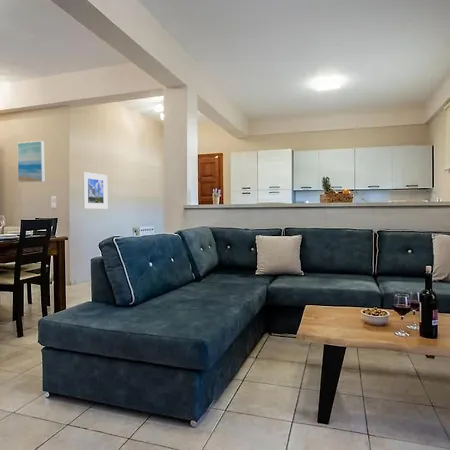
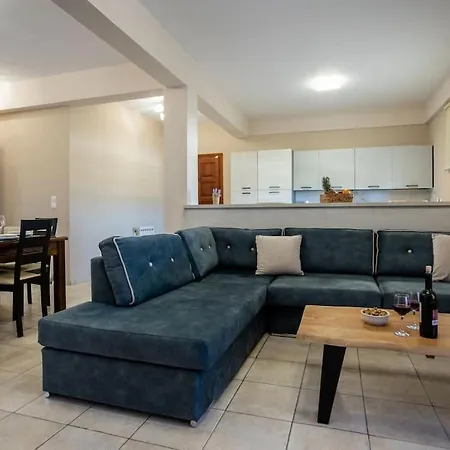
- wall art (30, 162)
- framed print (95, 191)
